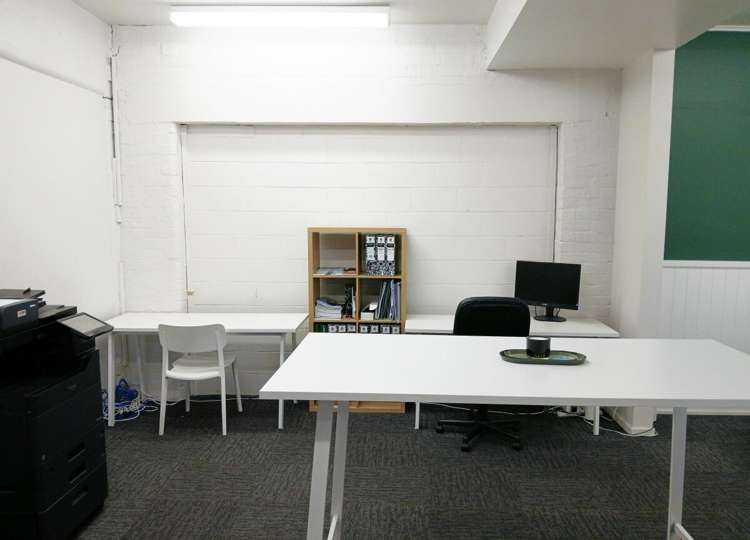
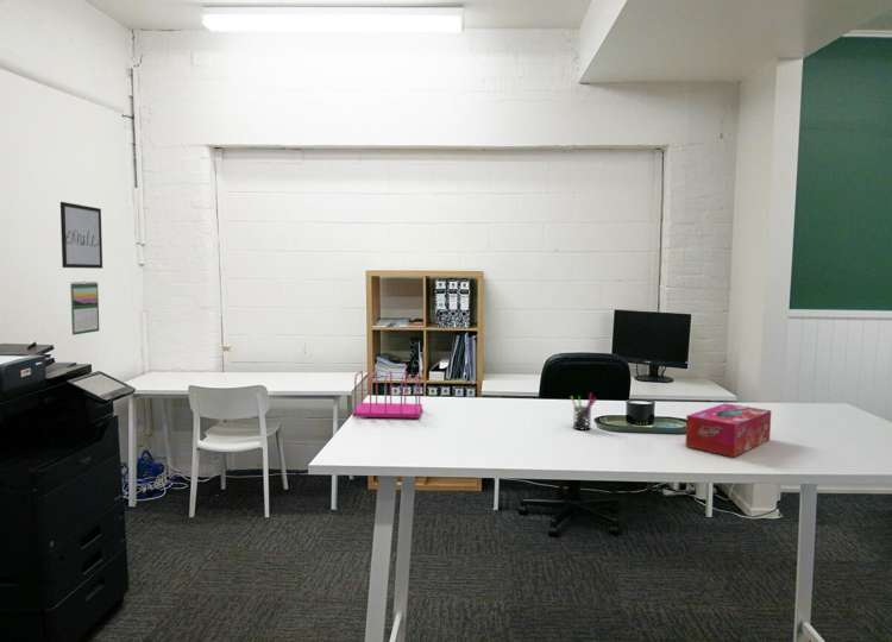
+ calendar (84, 307)
+ tissue box (729, 428)
+ wall art (82, 237)
+ pen holder (582, 409)
+ file sorter (390, 392)
